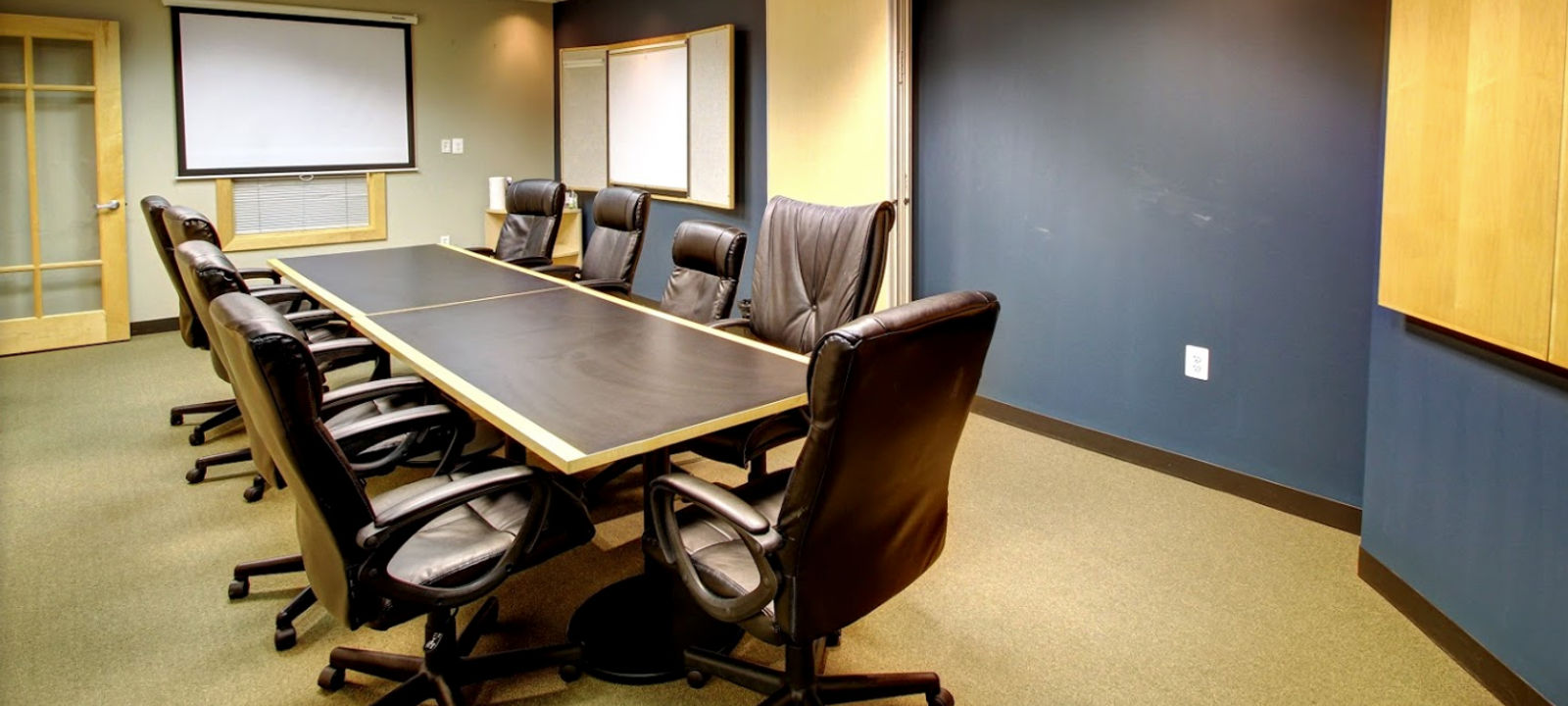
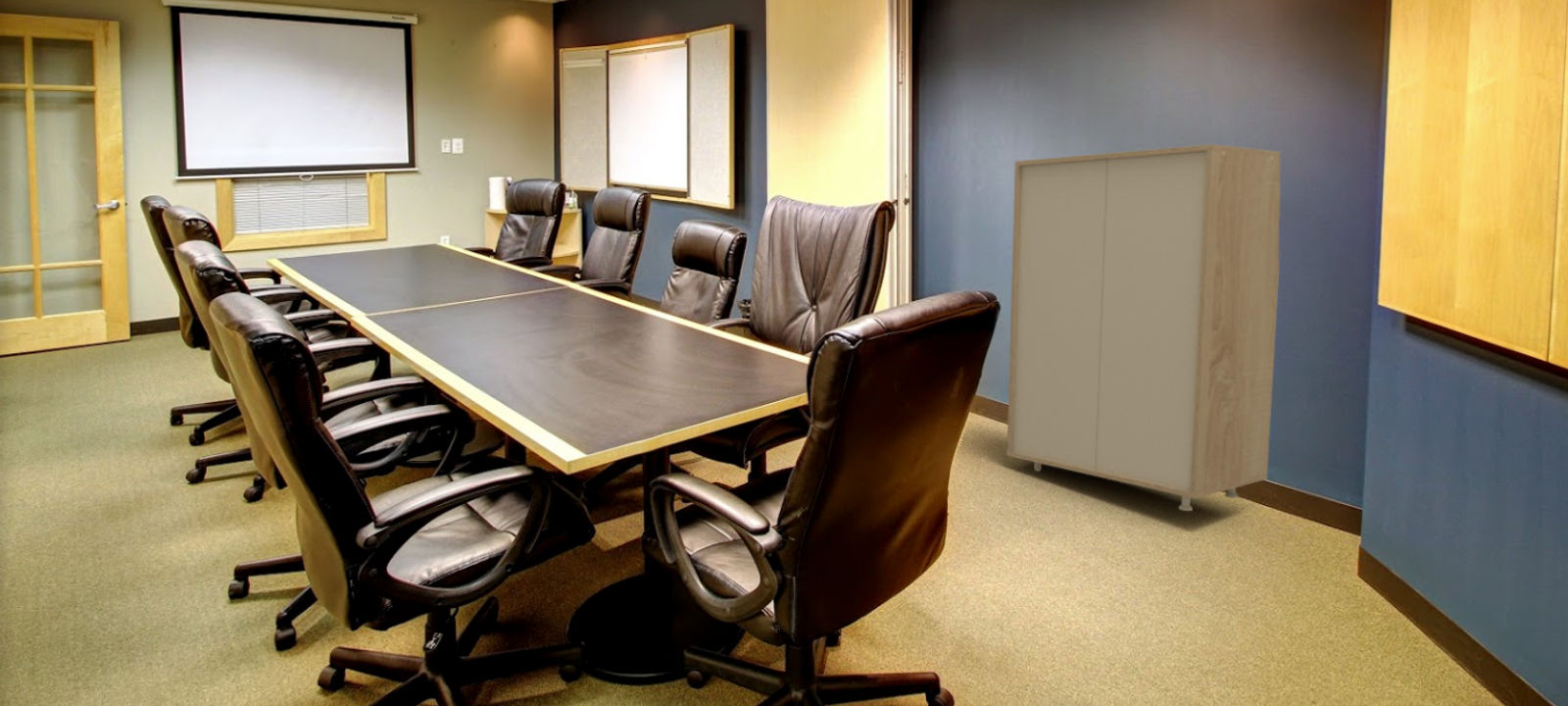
+ storage cabinet (1138, 324)
